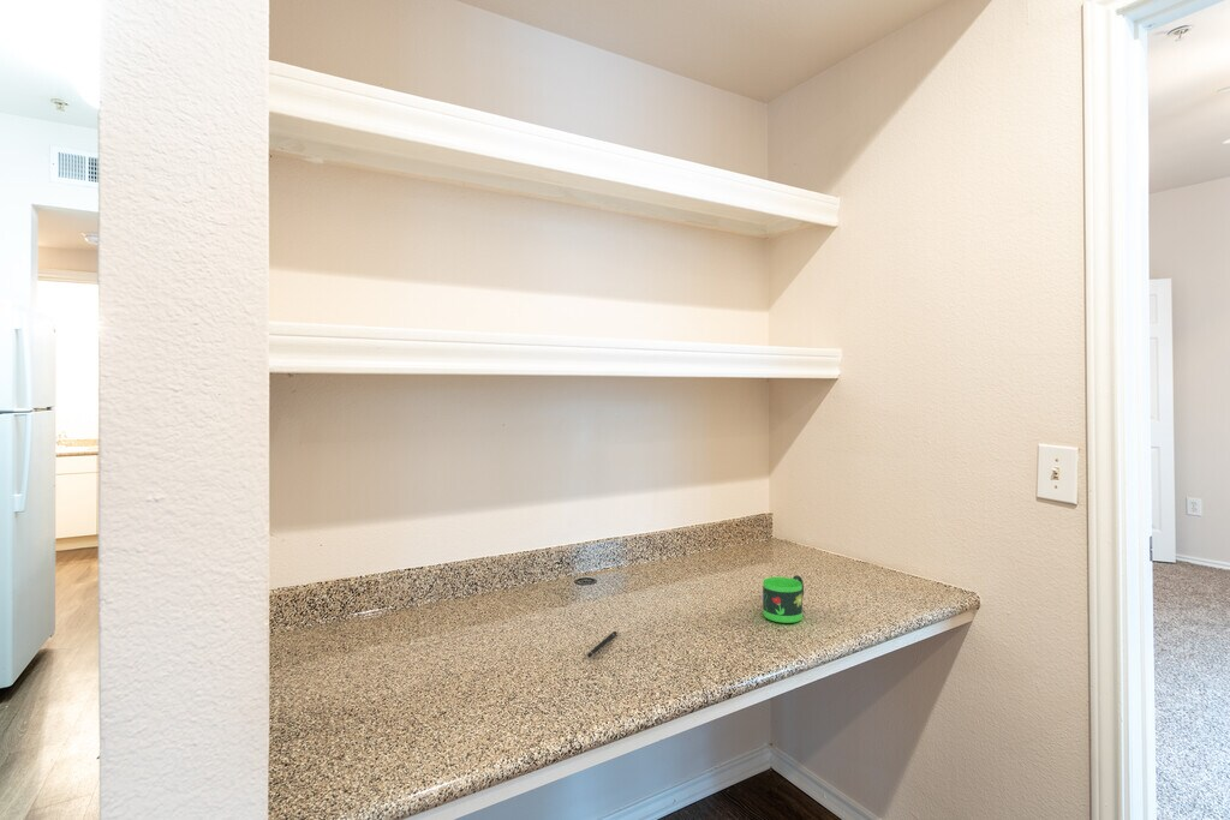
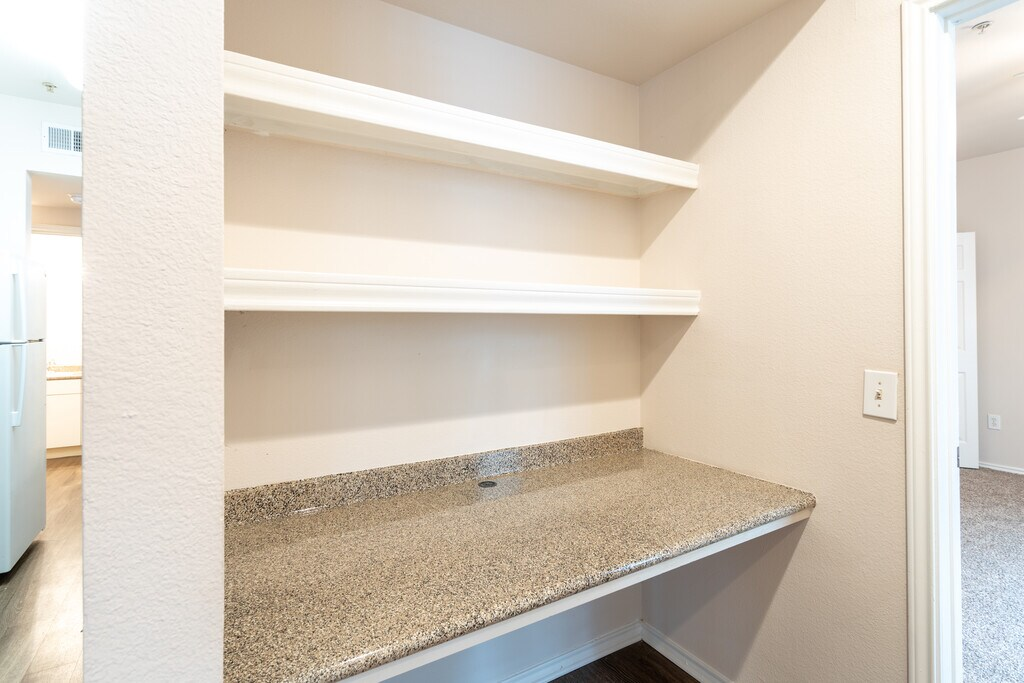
- pen (603, 642)
- mug (787, 595)
